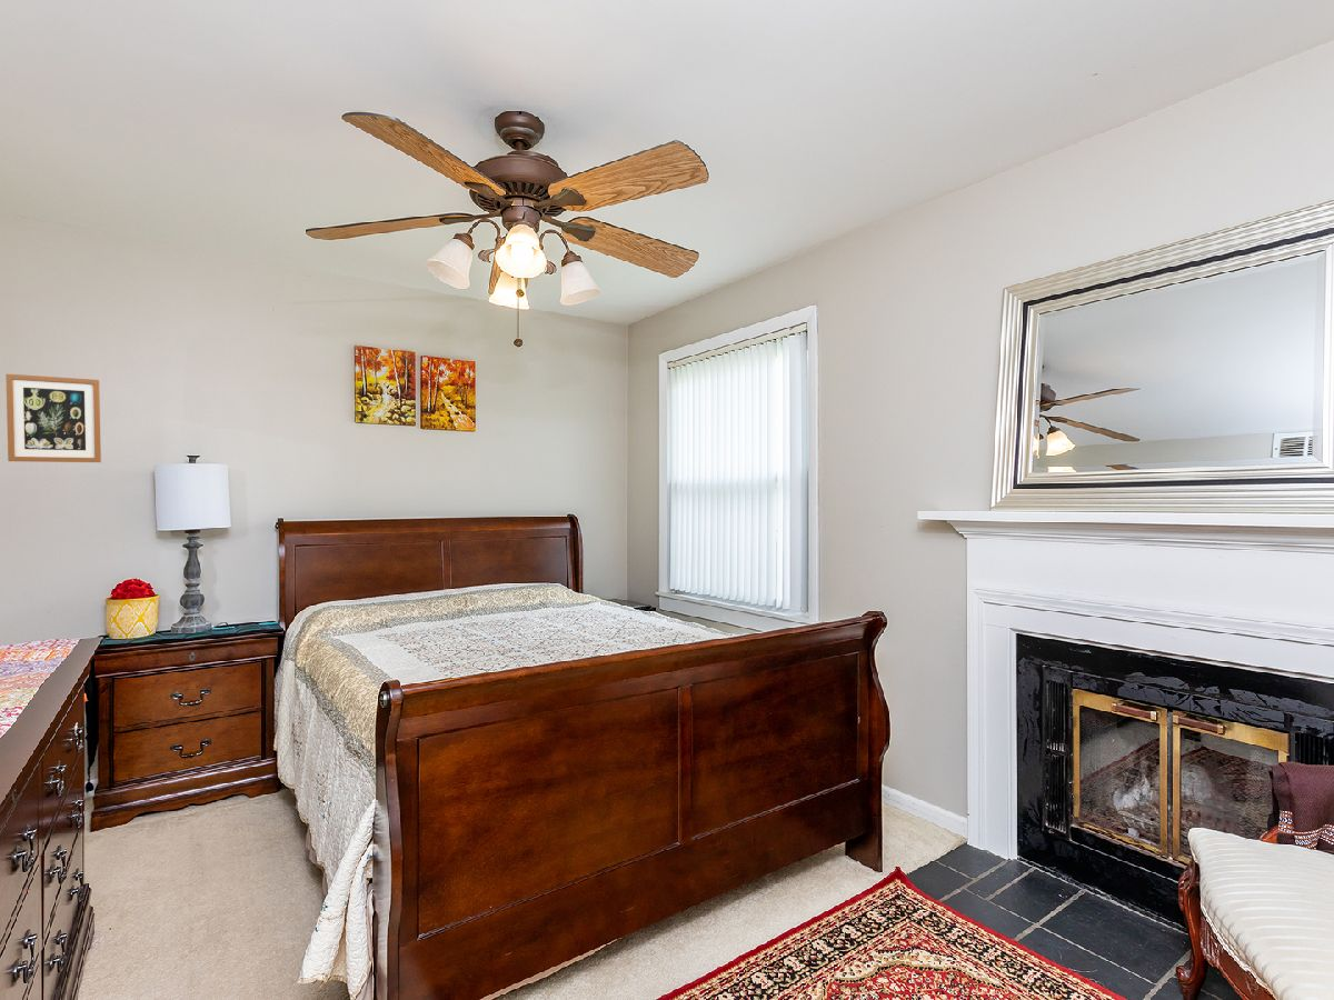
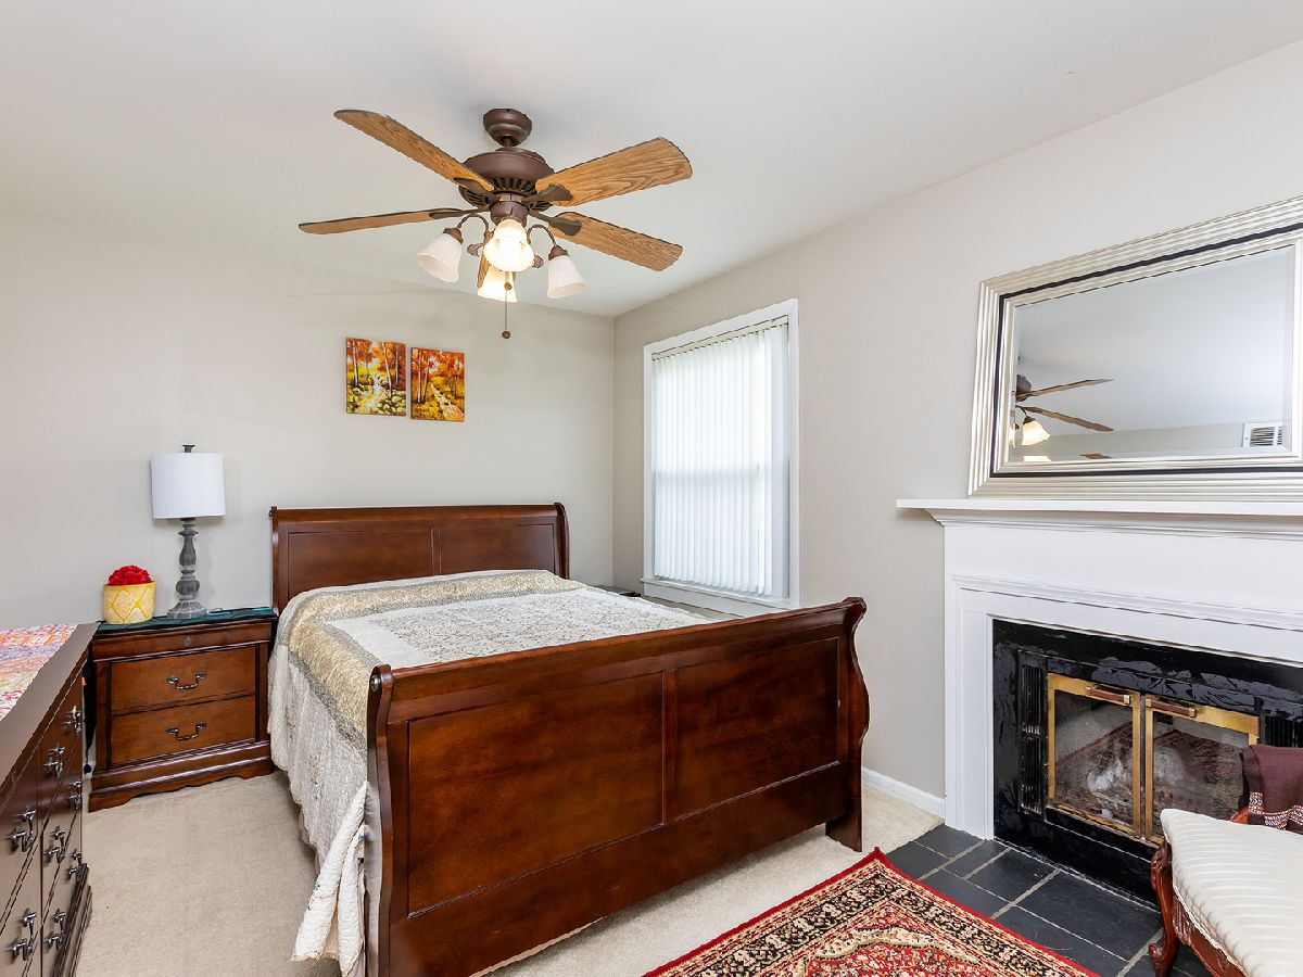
- wall art (54, 419)
